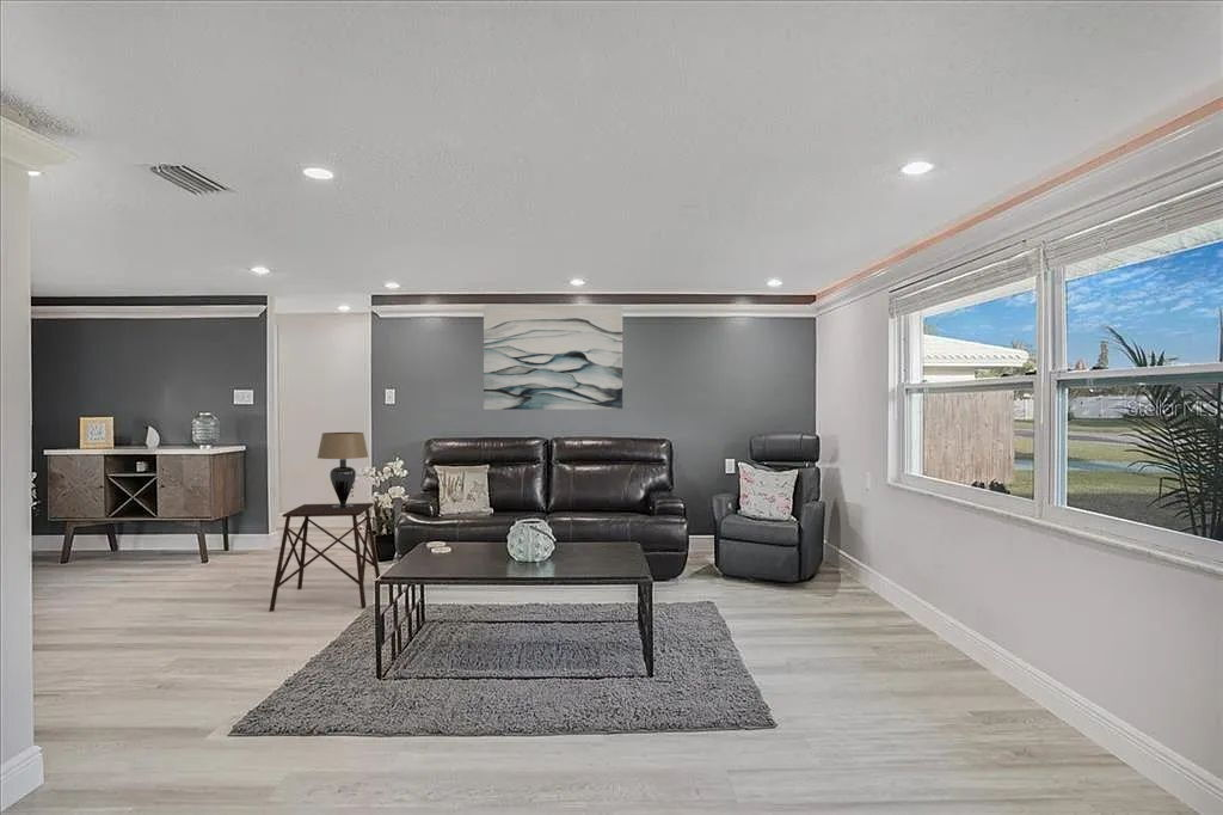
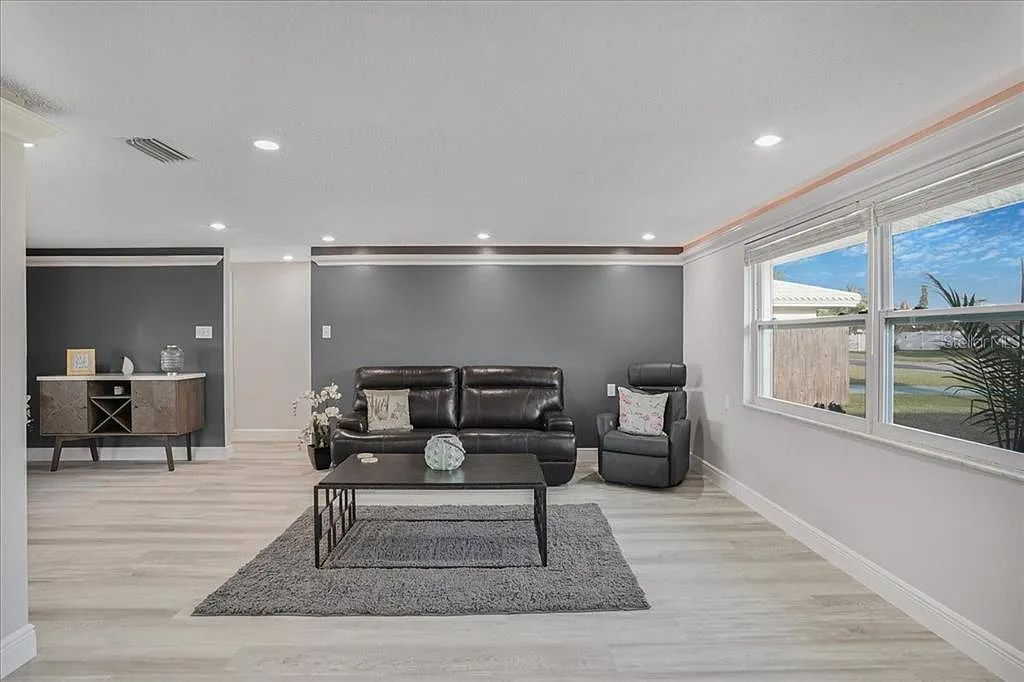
- table lamp (343, 468)
- wall art (553, 357)
- side table (326, 550)
